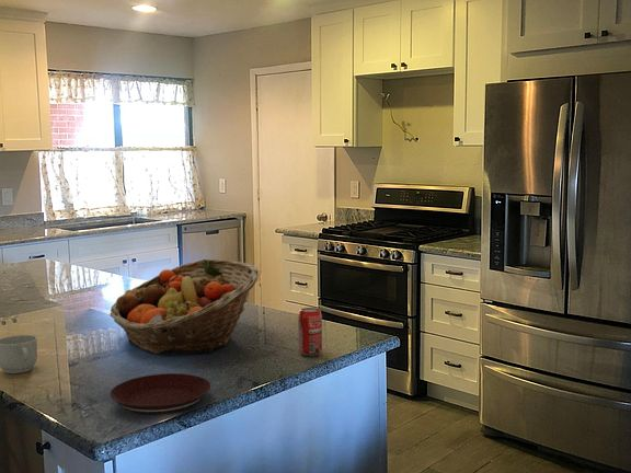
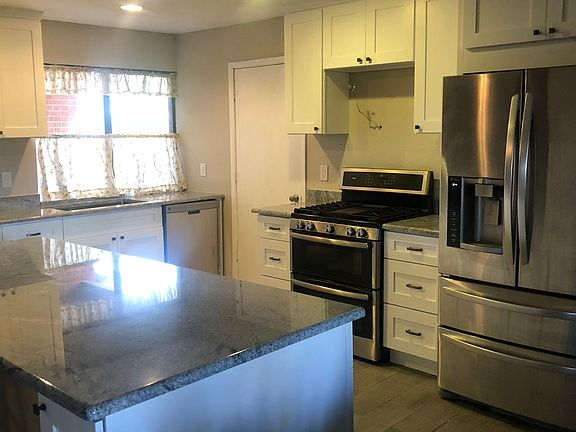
- mug (19, 355)
- fruit basket (185, 303)
- beverage can (310, 331)
- plate (161, 395)
